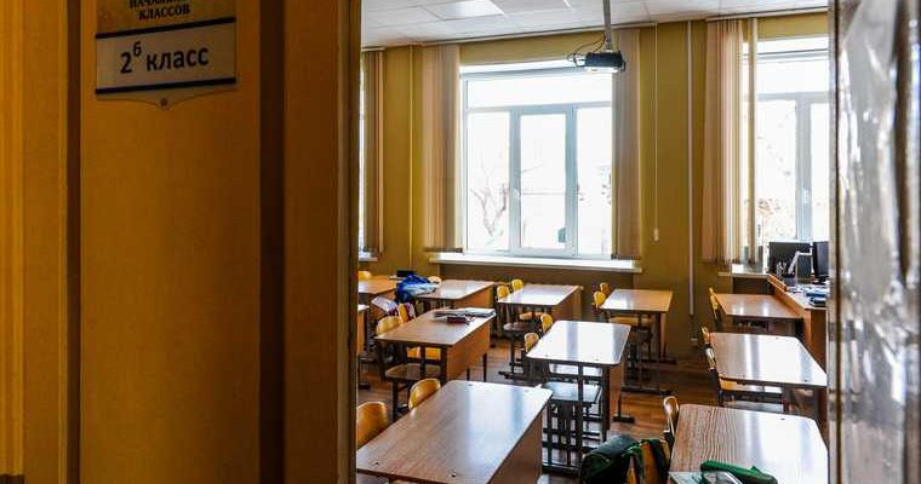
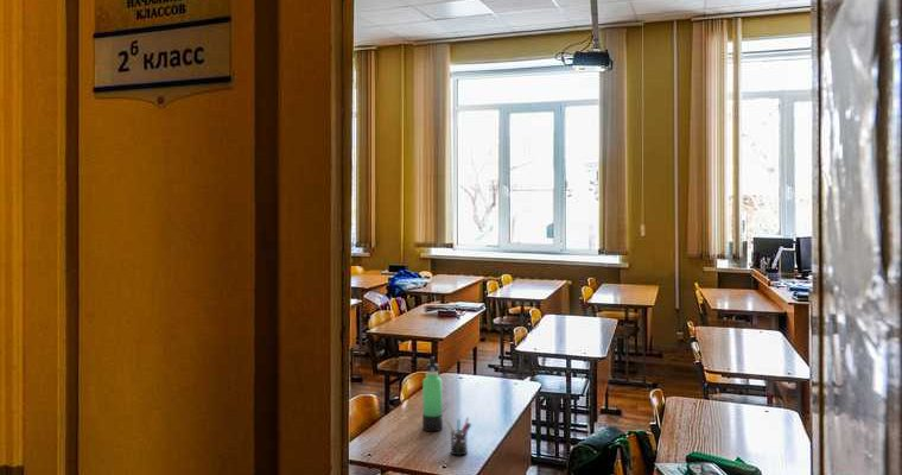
+ thermos bottle (432, 392)
+ pen holder (459, 433)
